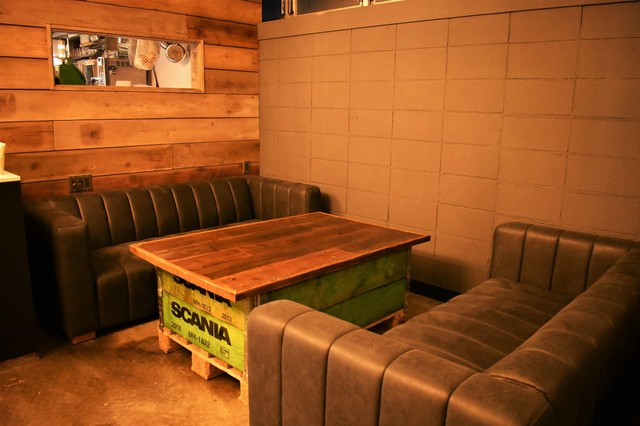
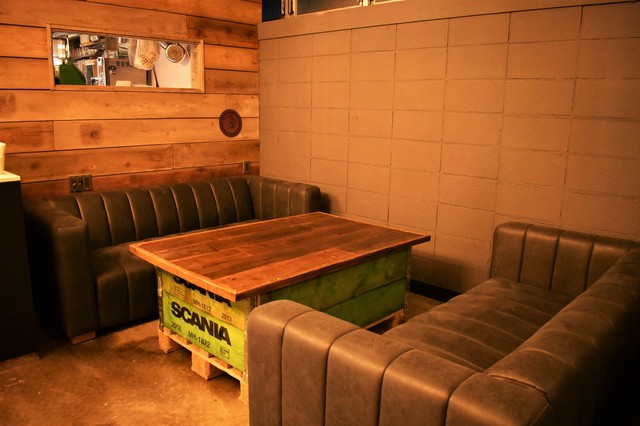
+ decorative plate (230, 123)
